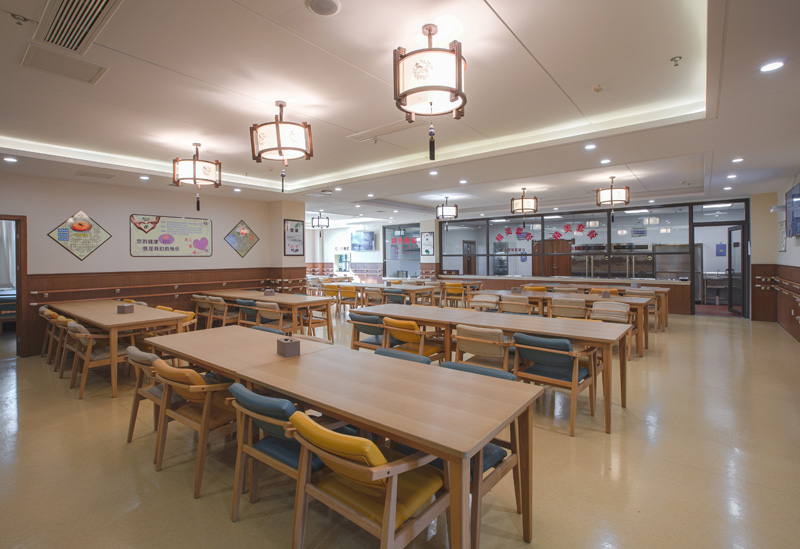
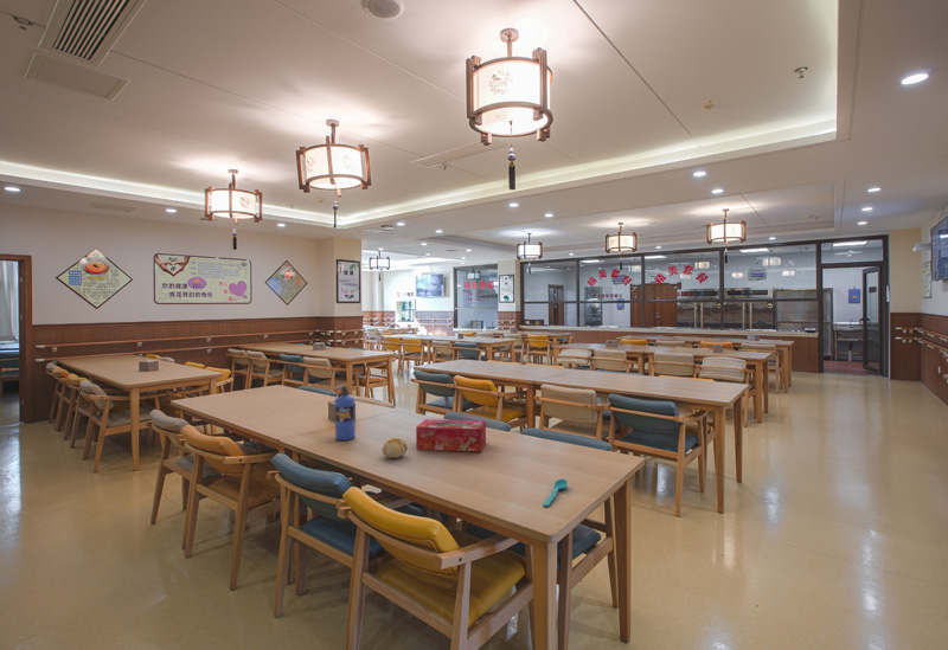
+ tissue box (451, 435)
+ spoon (555, 491)
+ fruit (395, 448)
+ water bottle (345, 412)
